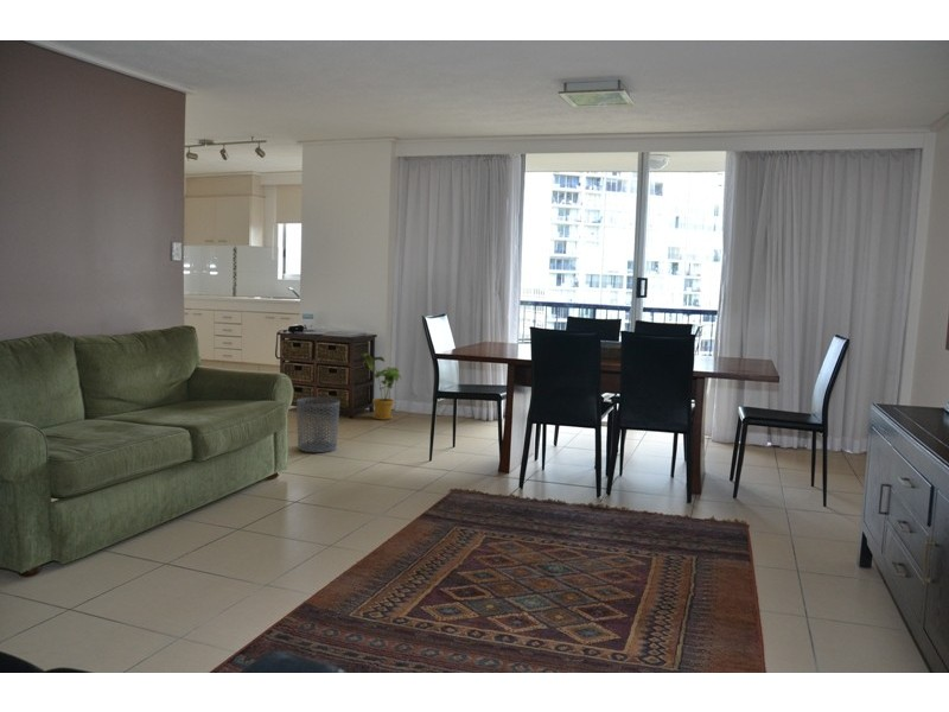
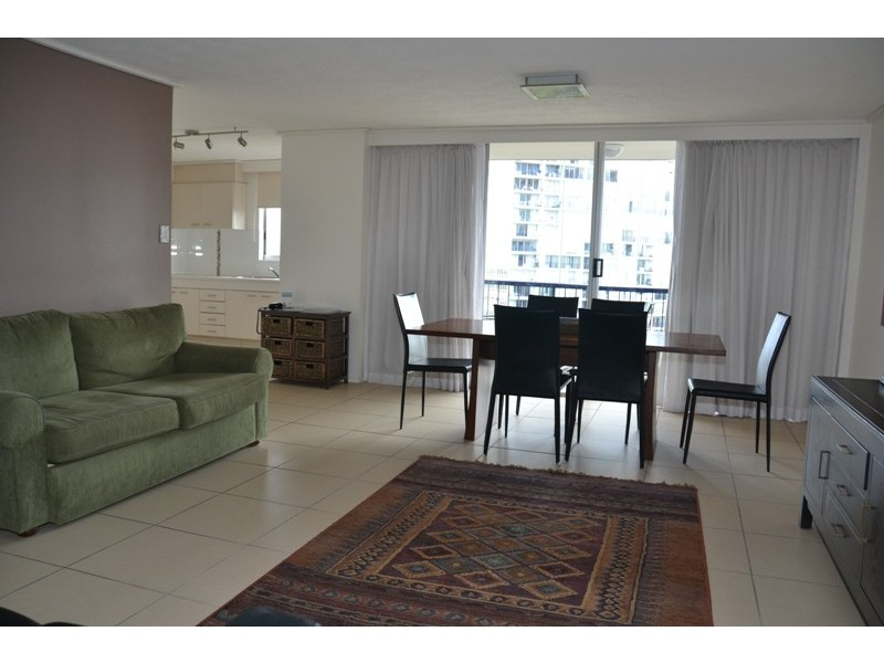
- house plant (384, 384)
- waste bin (317, 424)
